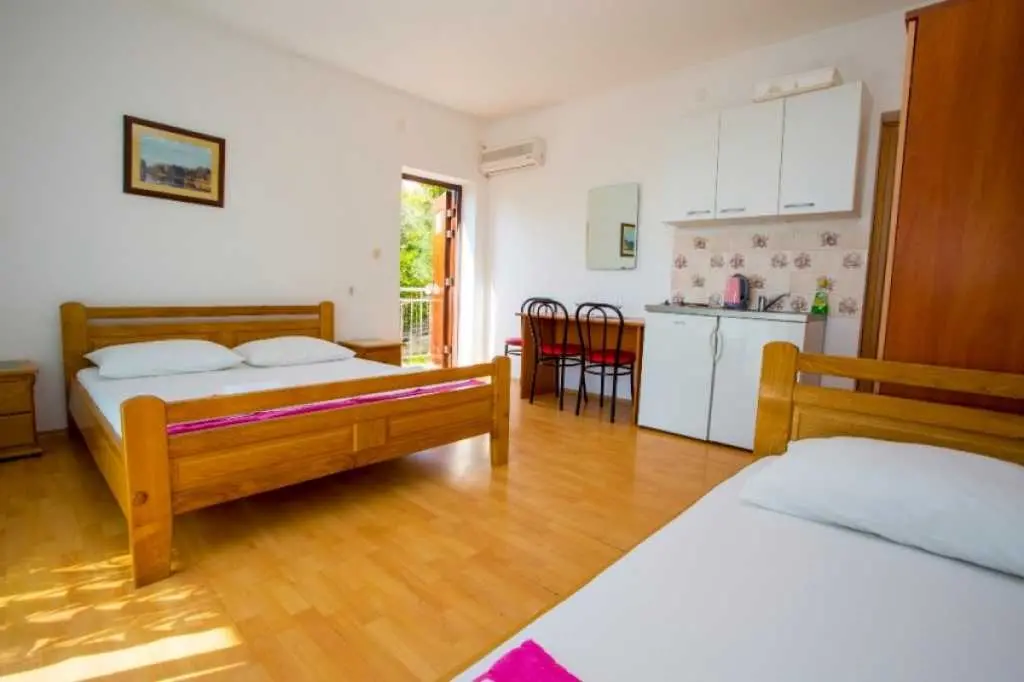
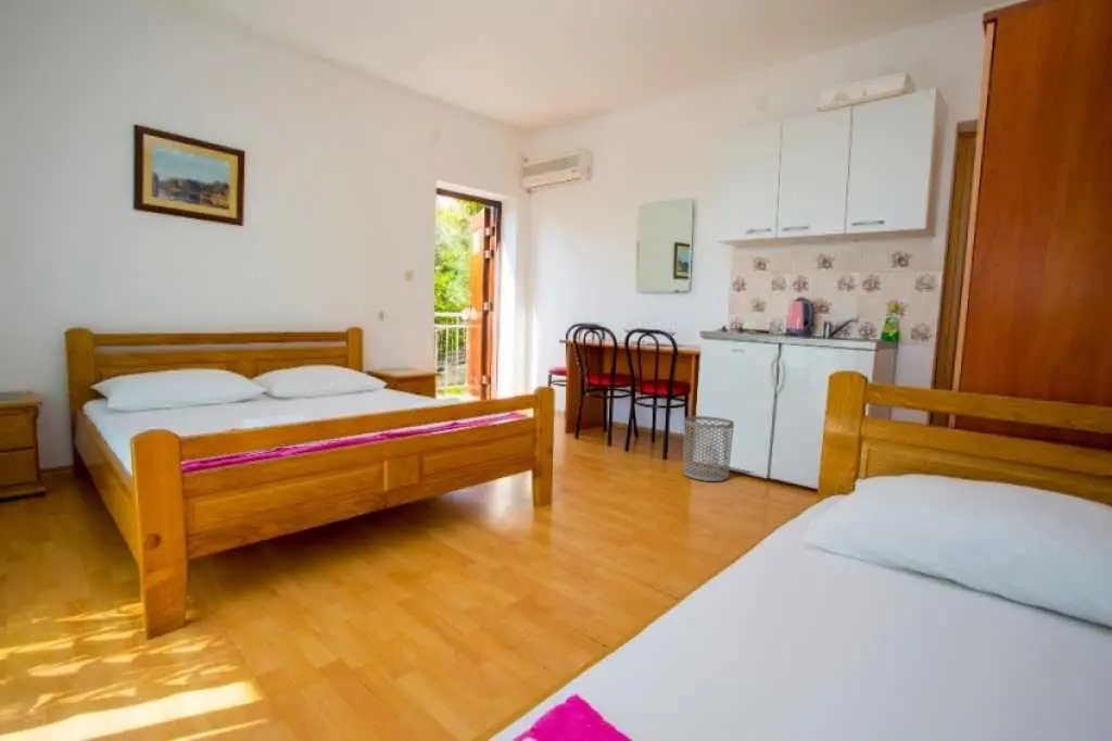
+ waste bin (707, 448)
